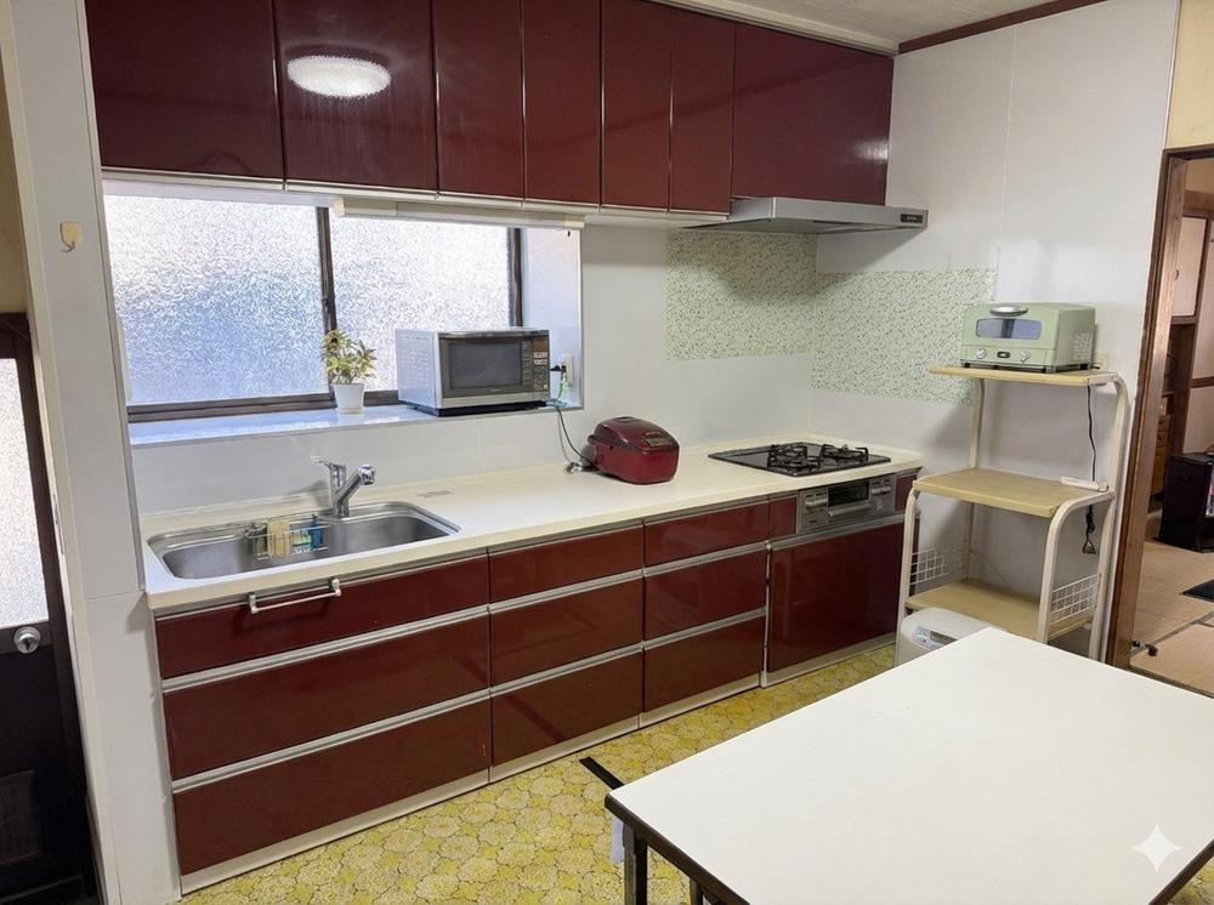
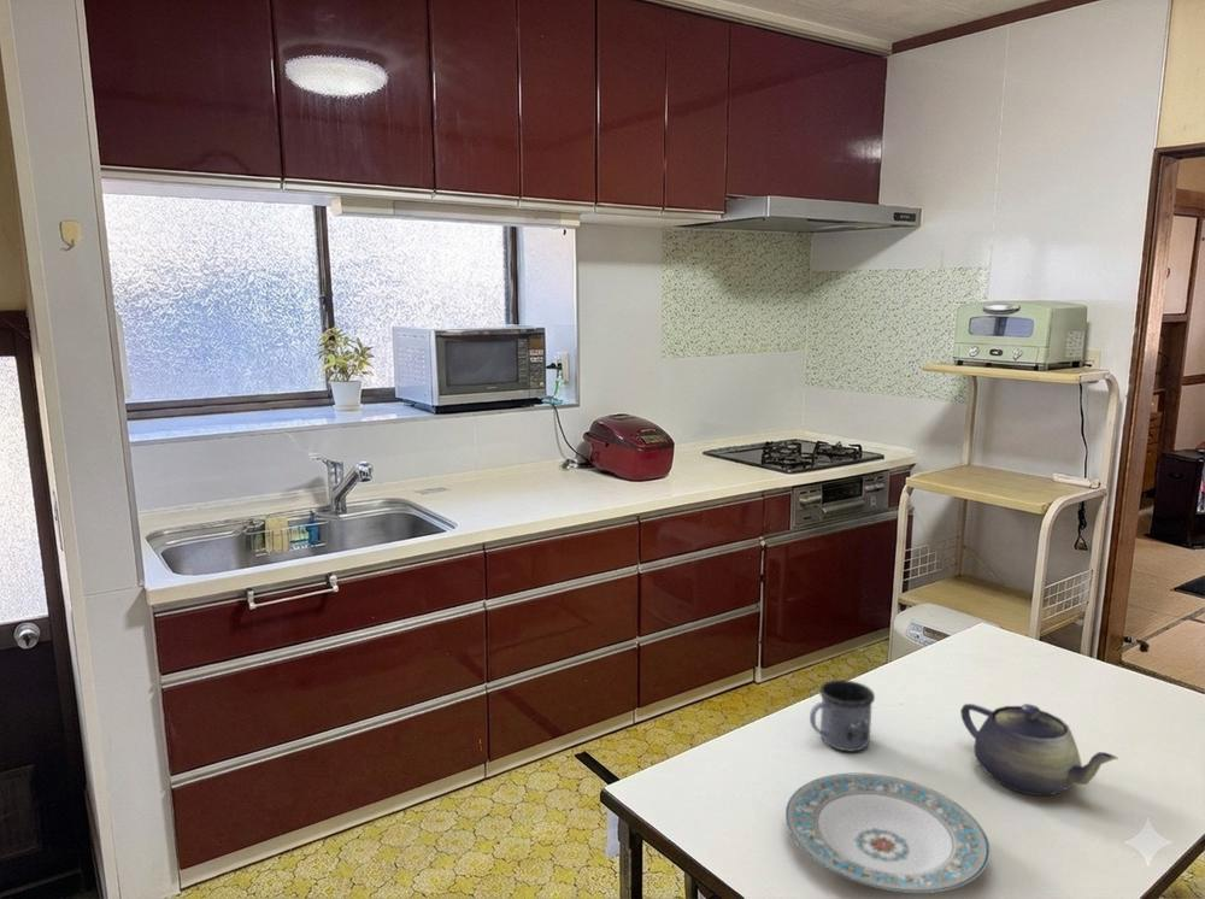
+ mug (839, 717)
+ plate (883, 836)
+ teapot (1033, 745)
